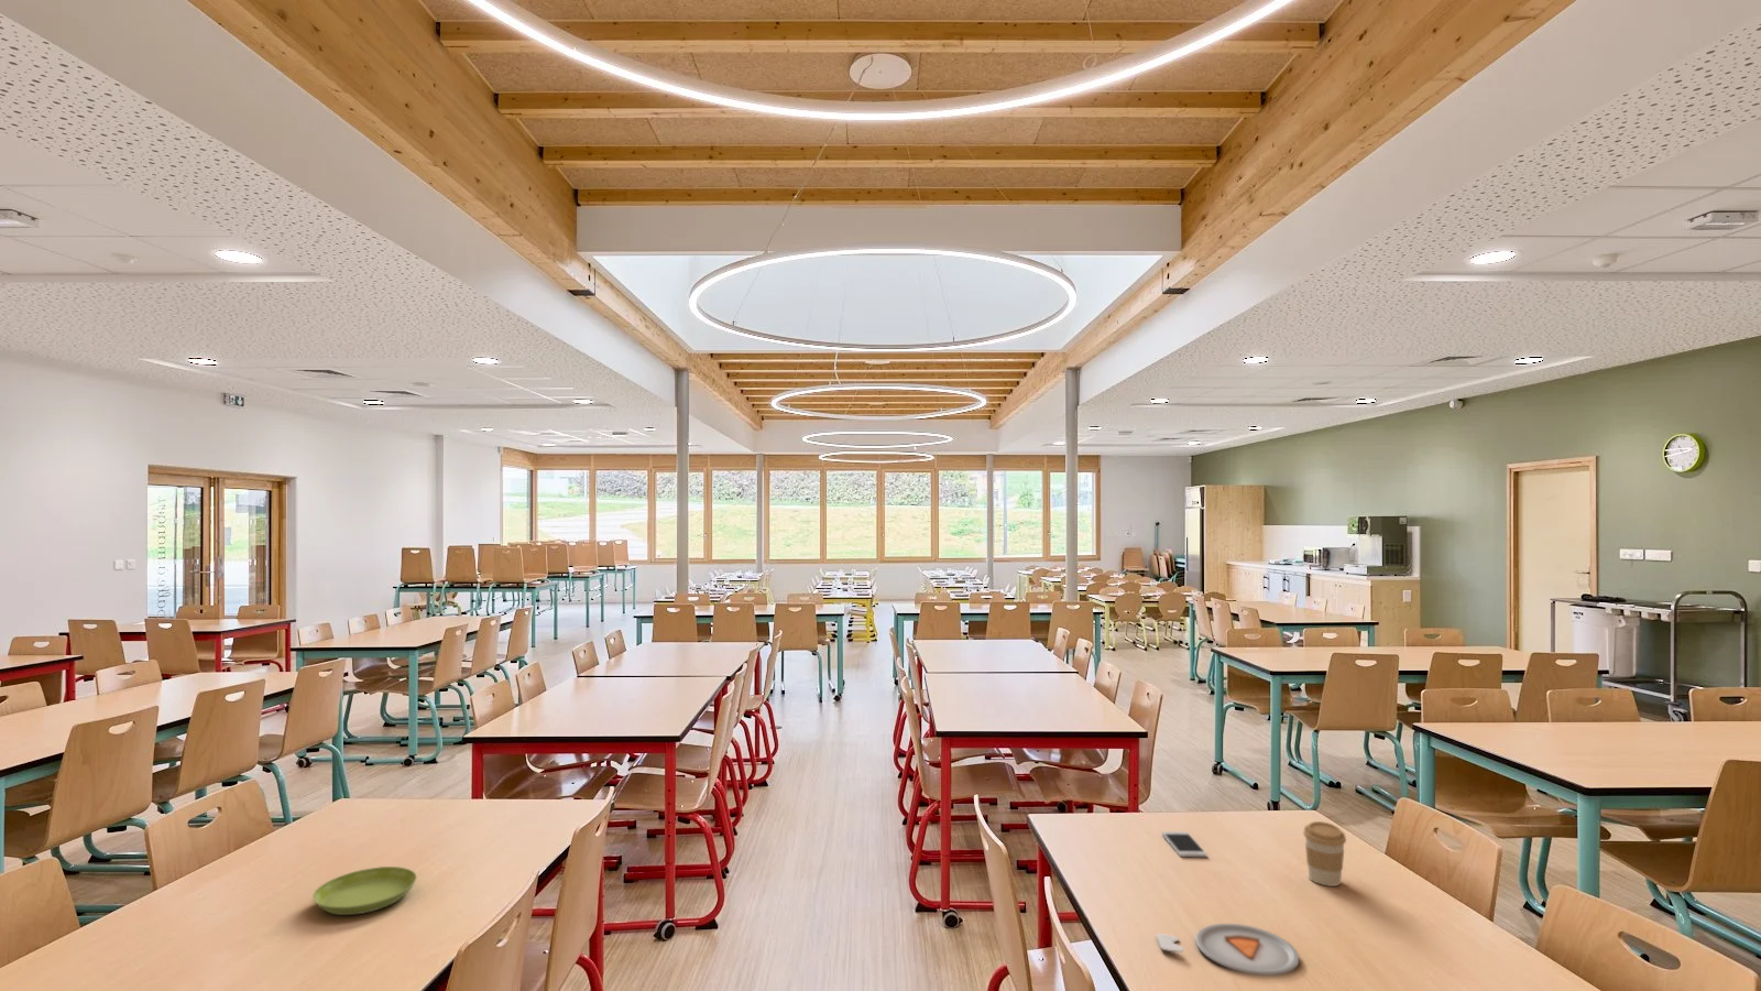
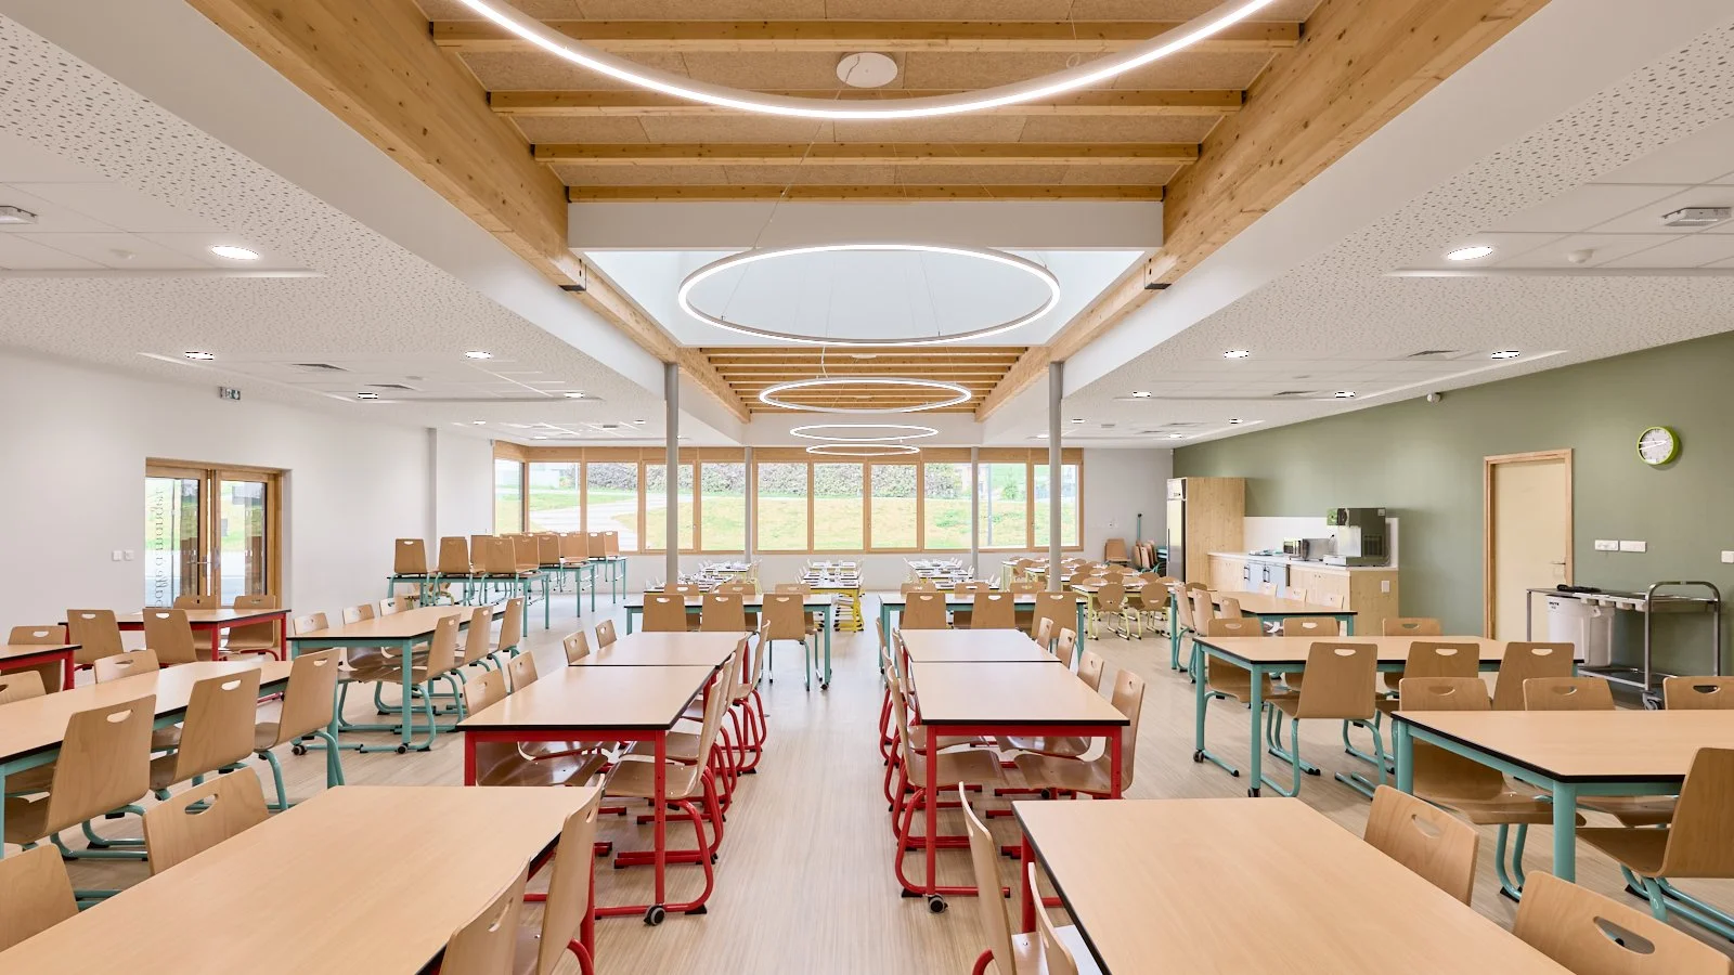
- coffee cup (1324, 852)
- saucer (365, 892)
- smartphone (1183, 843)
- dinner plate (1226, 945)
